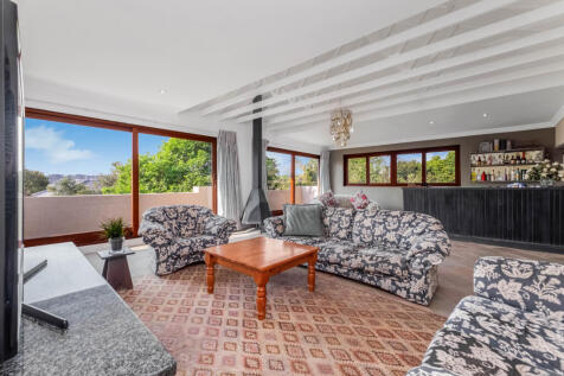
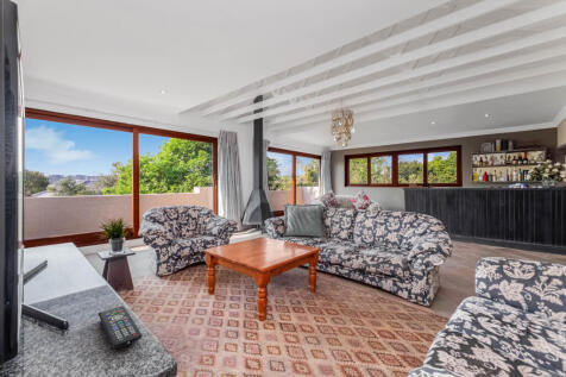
+ remote control (118, 323)
